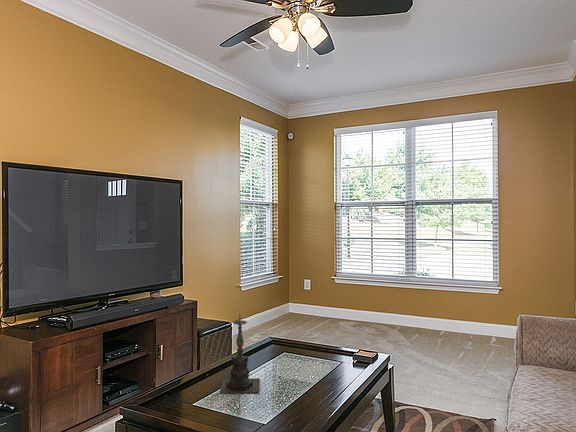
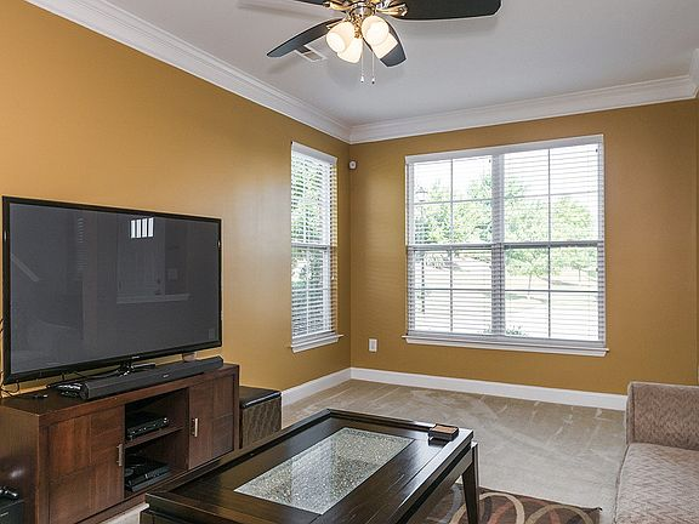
- candle holder (240, 348)
